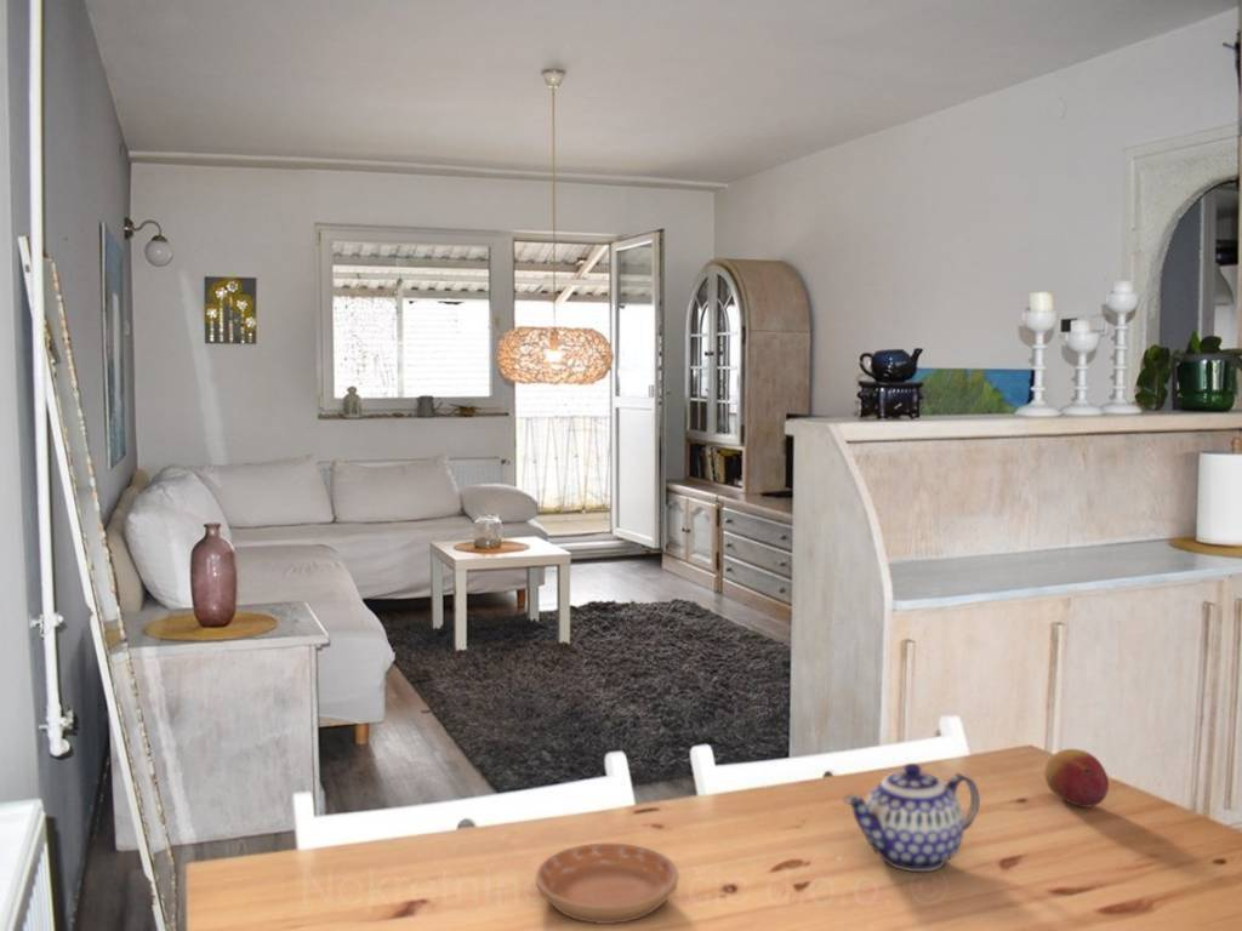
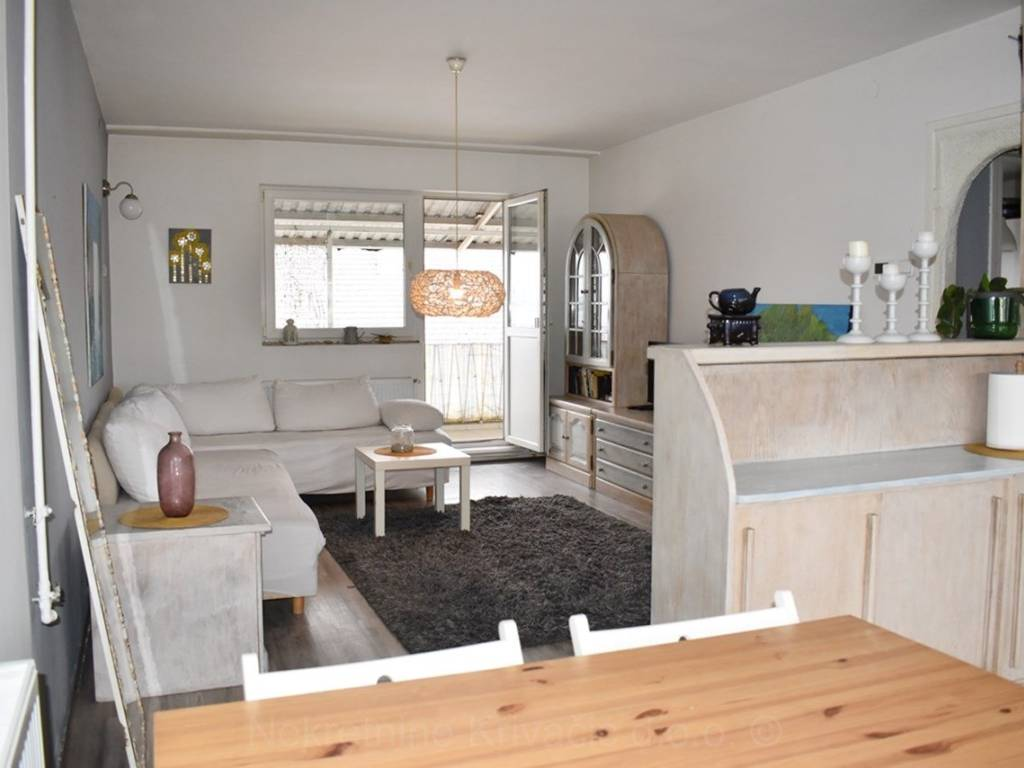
- saucer (606, 884)
- fruit (1073, 776)
- teapot (912, 811)
